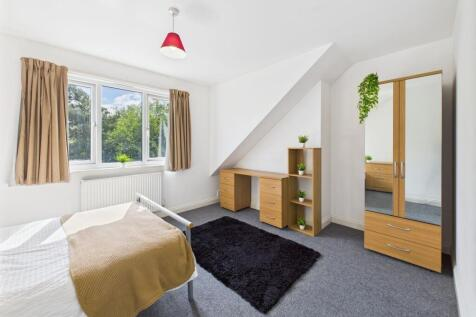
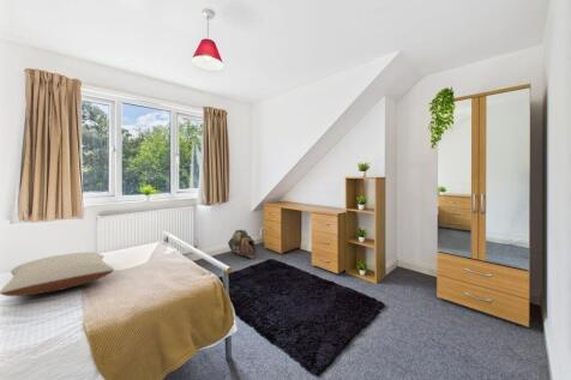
+ pillow (62, 271)
+ backpack (244, 241)
